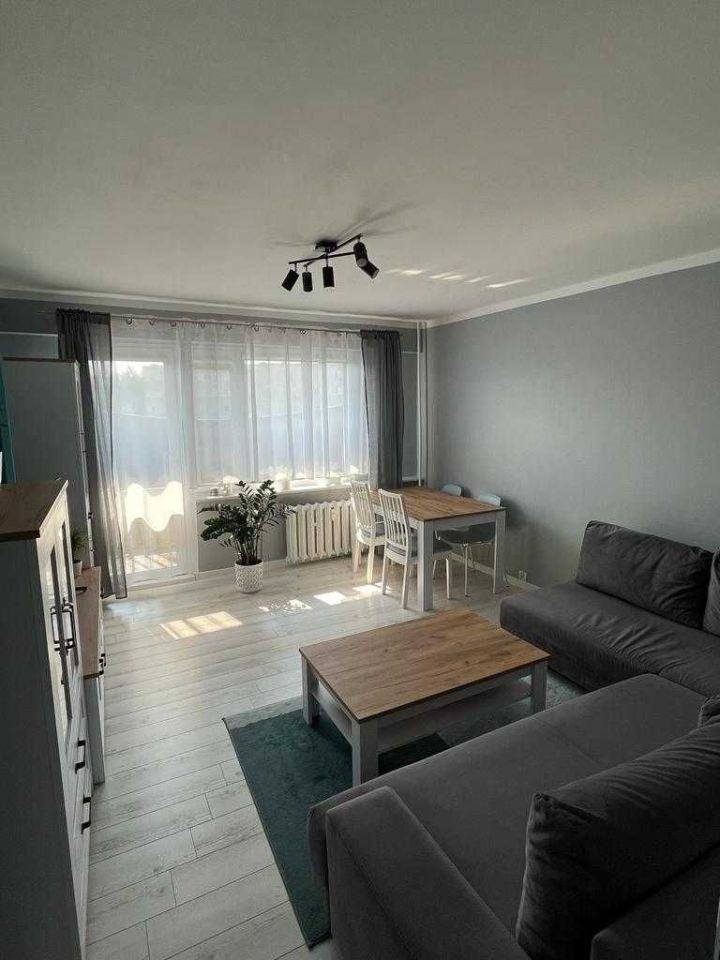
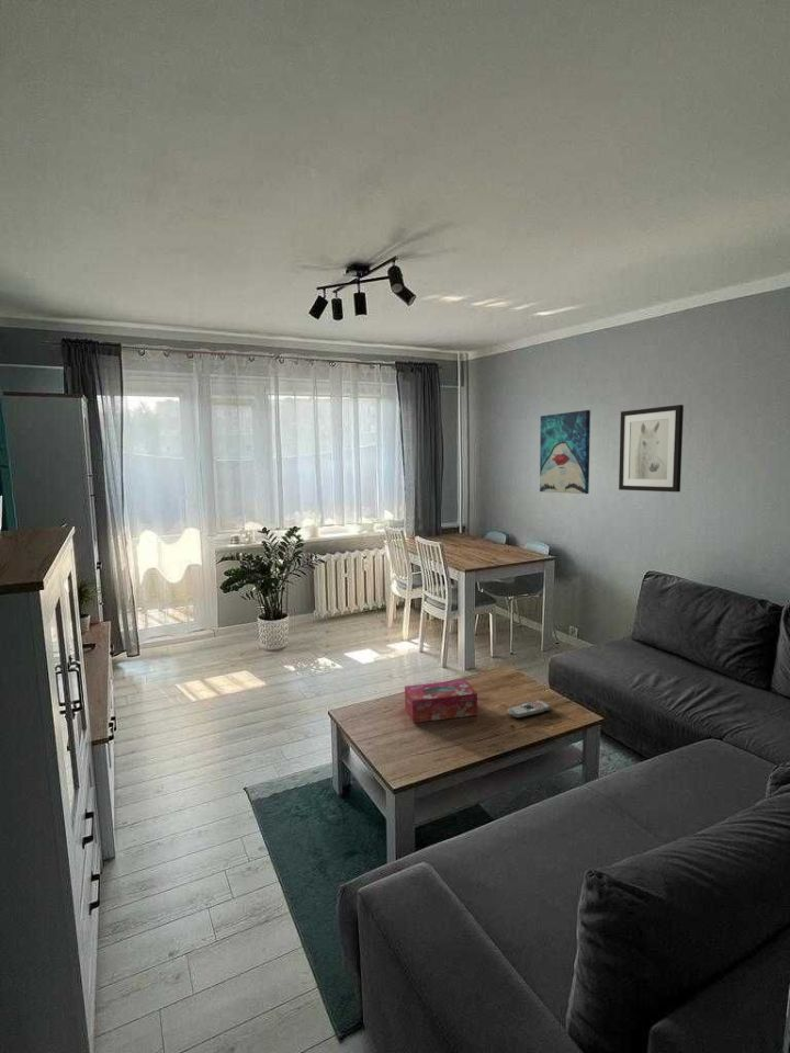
+ wall art (563, 453)
+ remote control (528, 709)
+ tissue box (440, 700)
+ wall art (648, 450)
